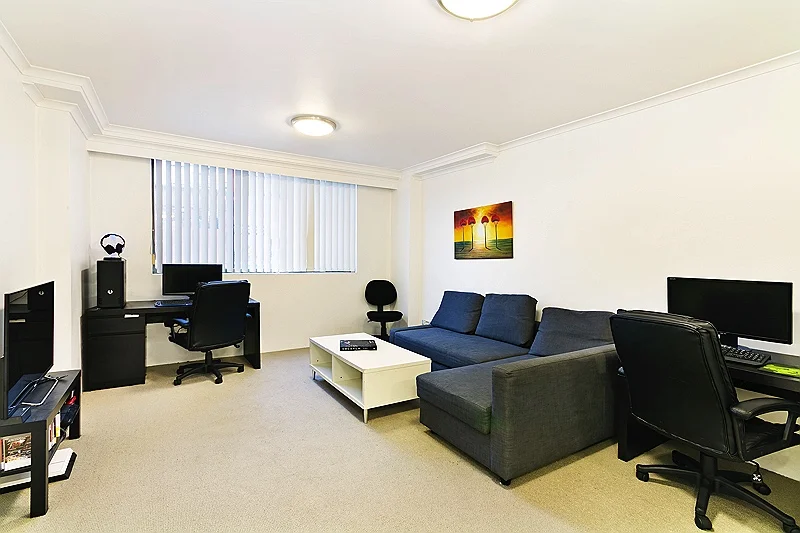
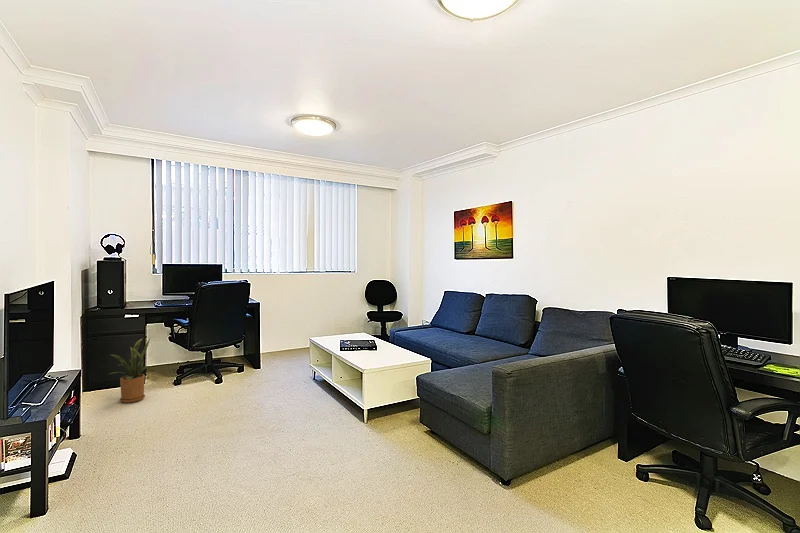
+ house plant (129, 370)
